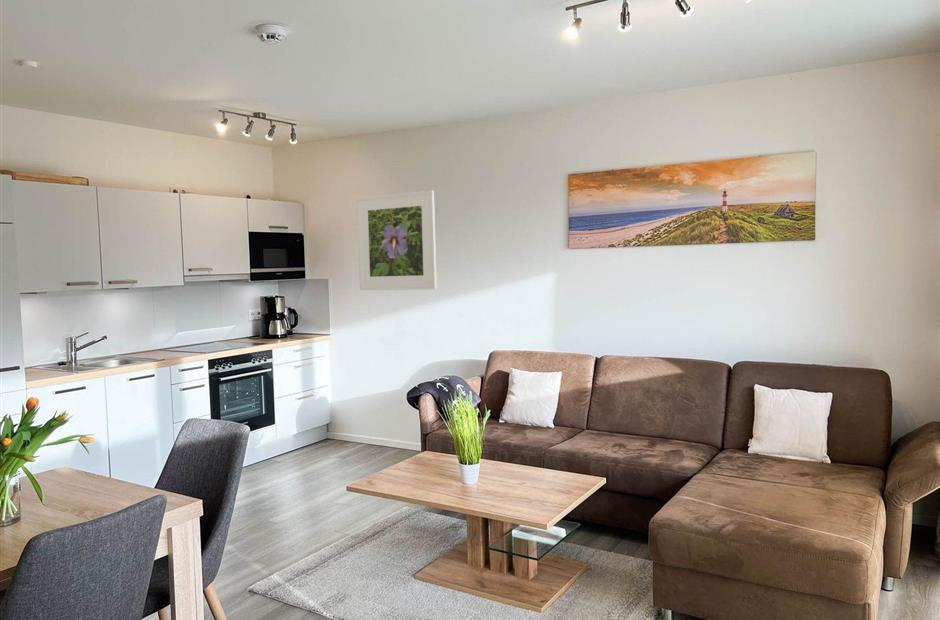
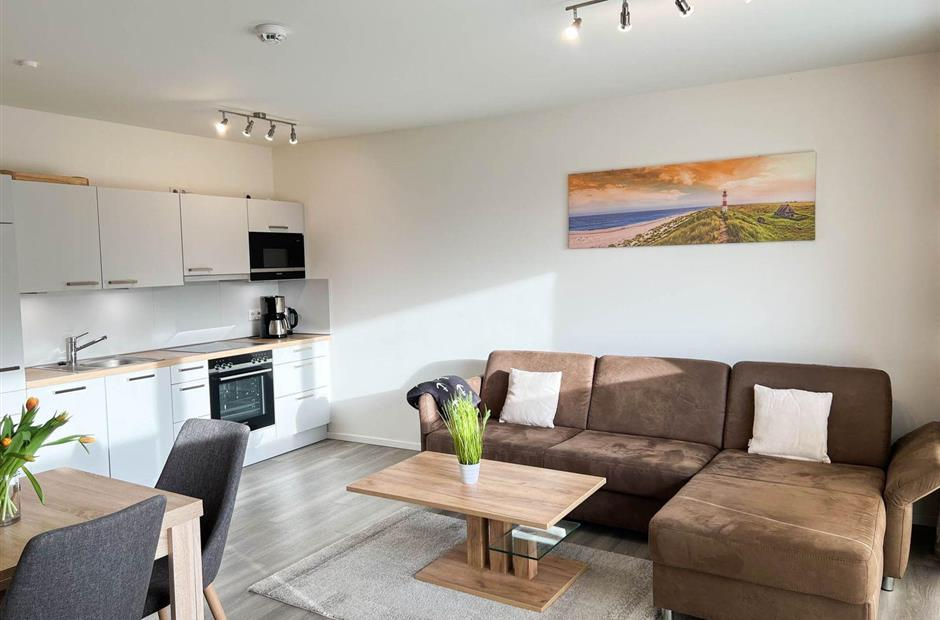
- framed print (395, 242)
